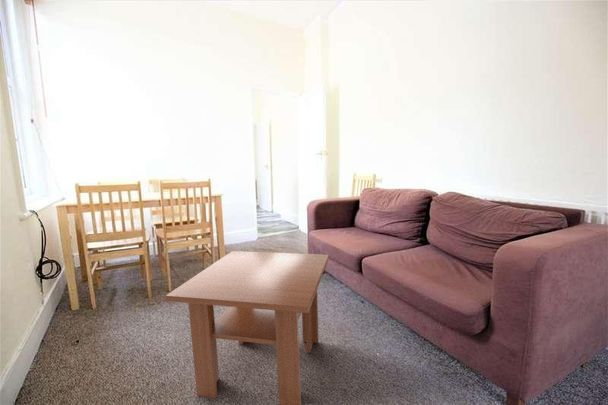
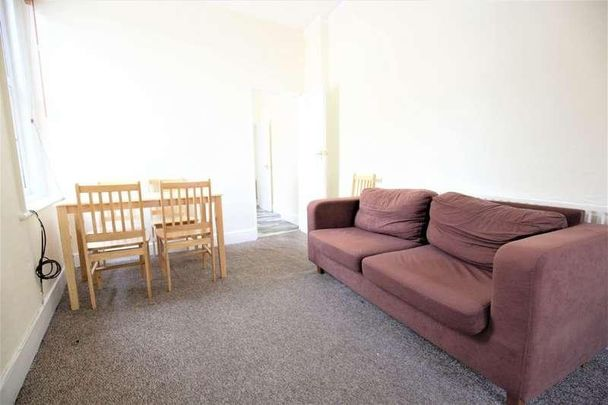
- coffee table (262, 319)
